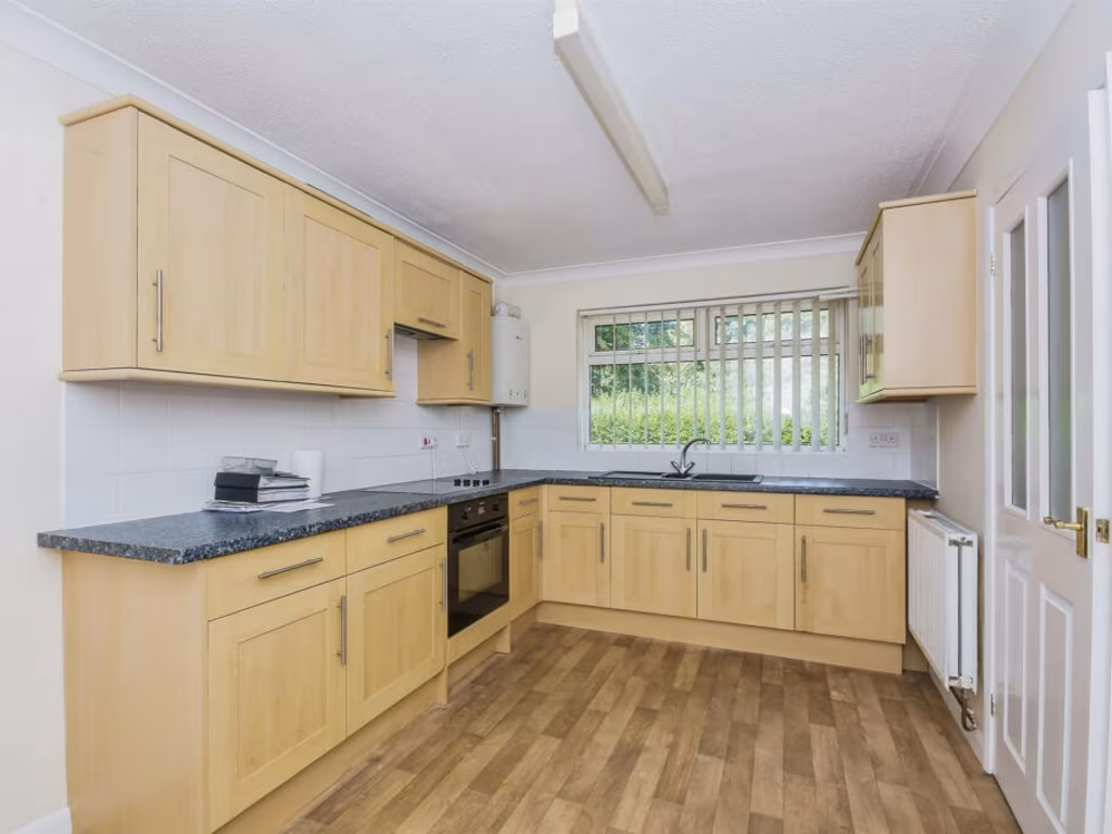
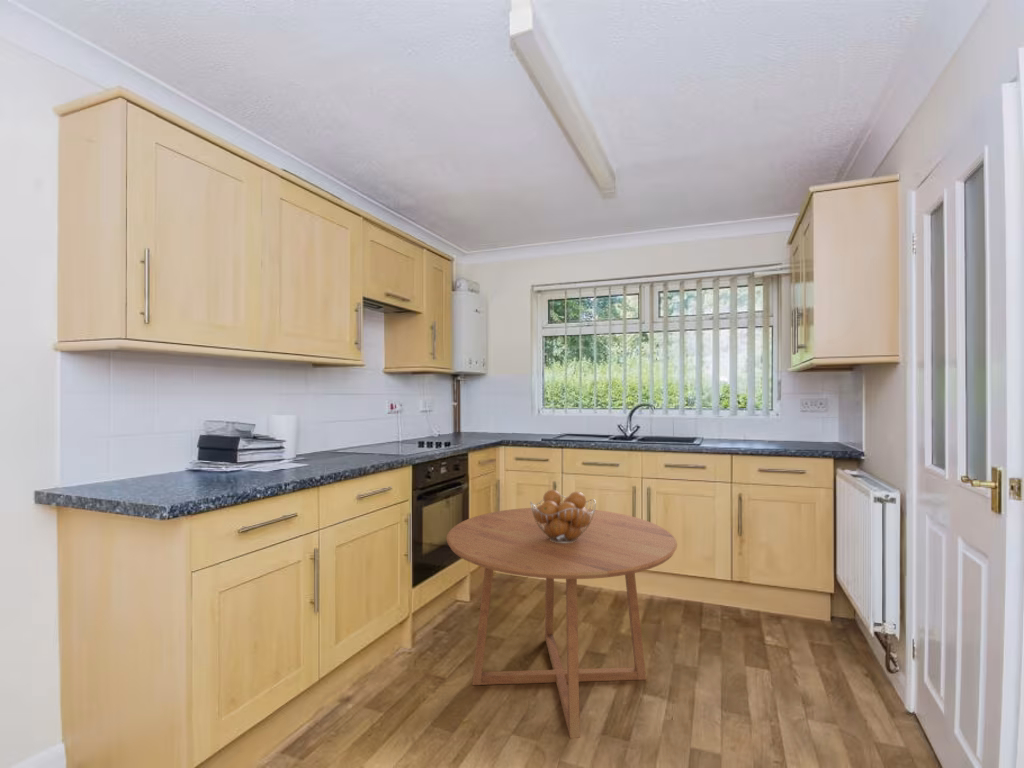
+ fruit basket (562, 514)
+ dining table (553, 604)
